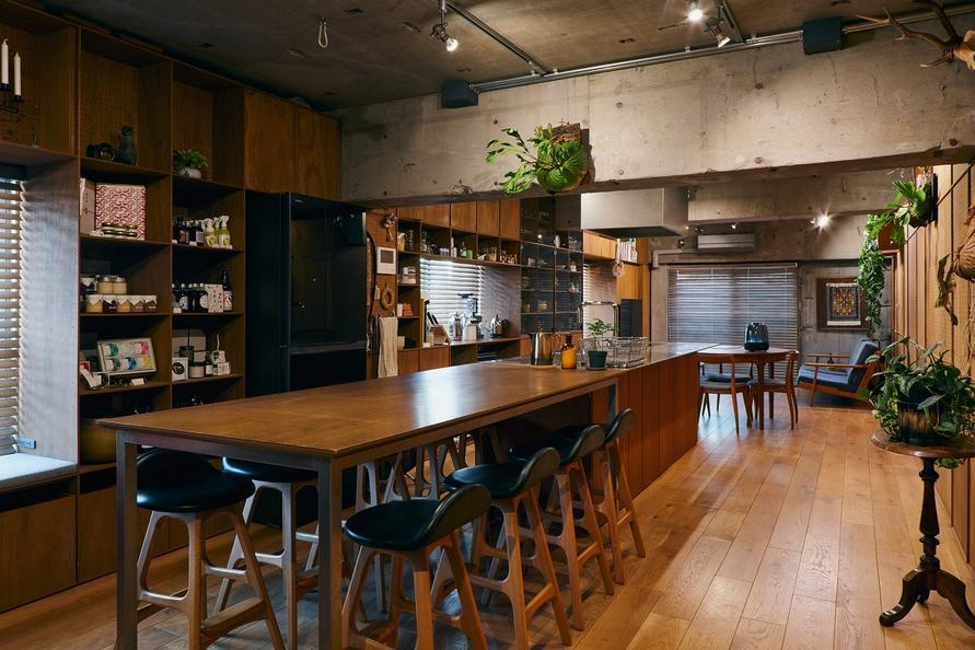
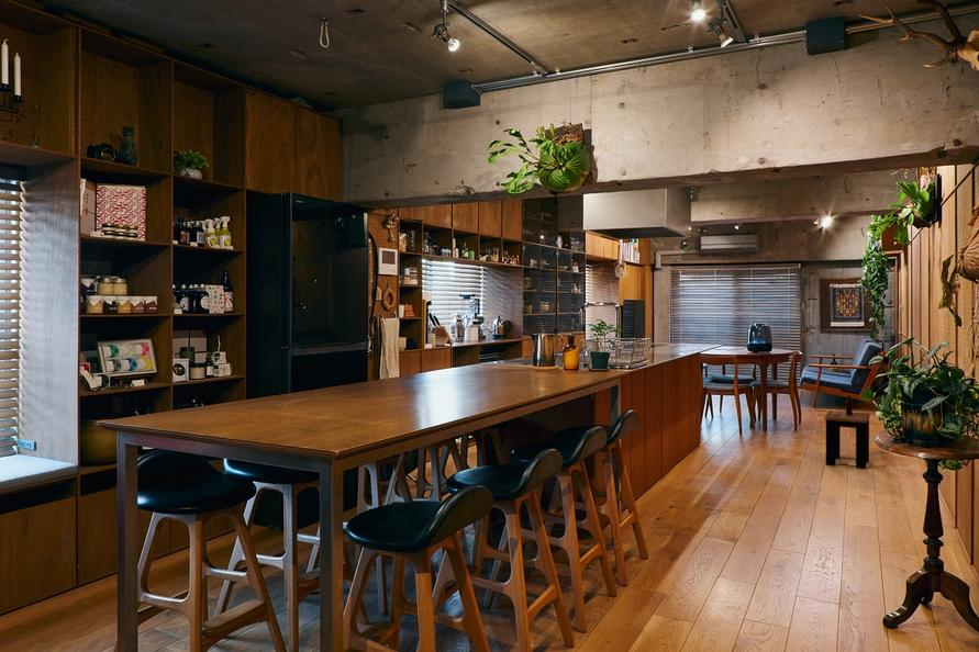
+ side table (848, 427)
